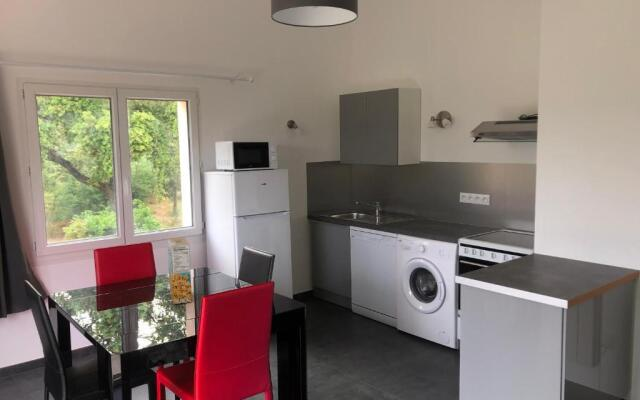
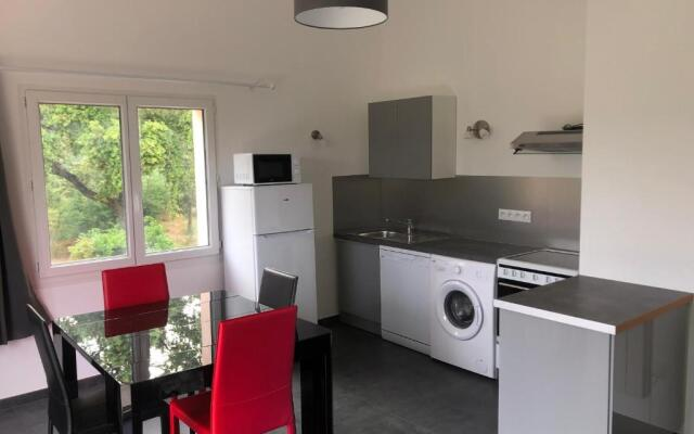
- cereal box (179, 269)
